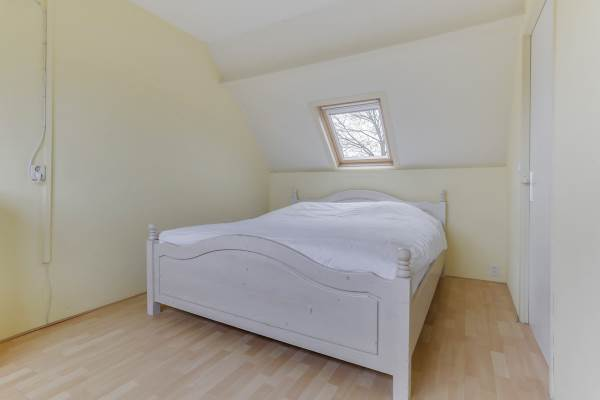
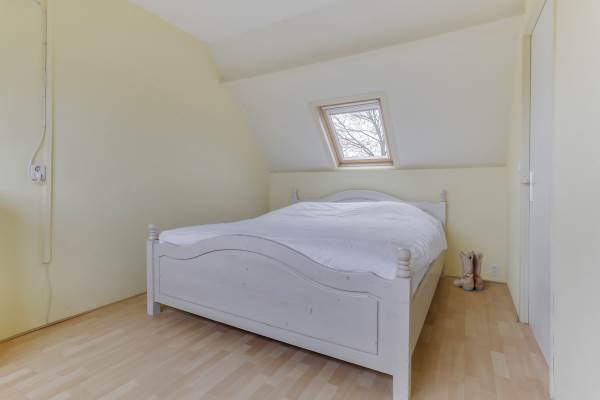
+ boots (467, 268)
